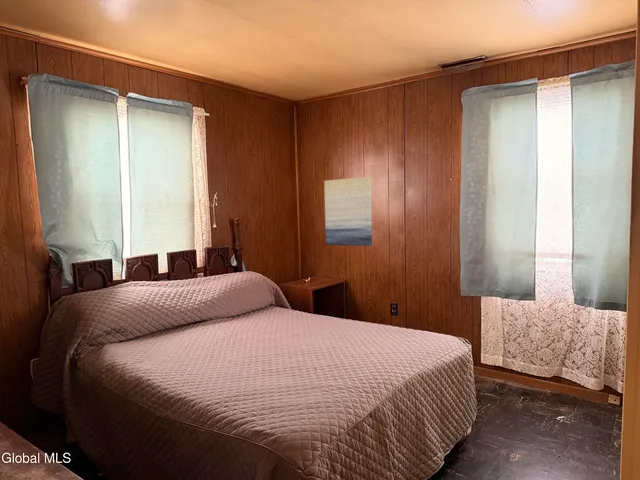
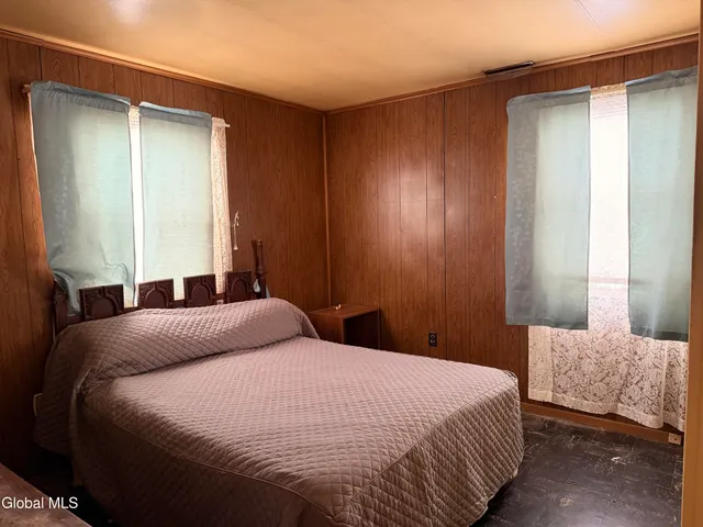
- wall art (347, 212)
